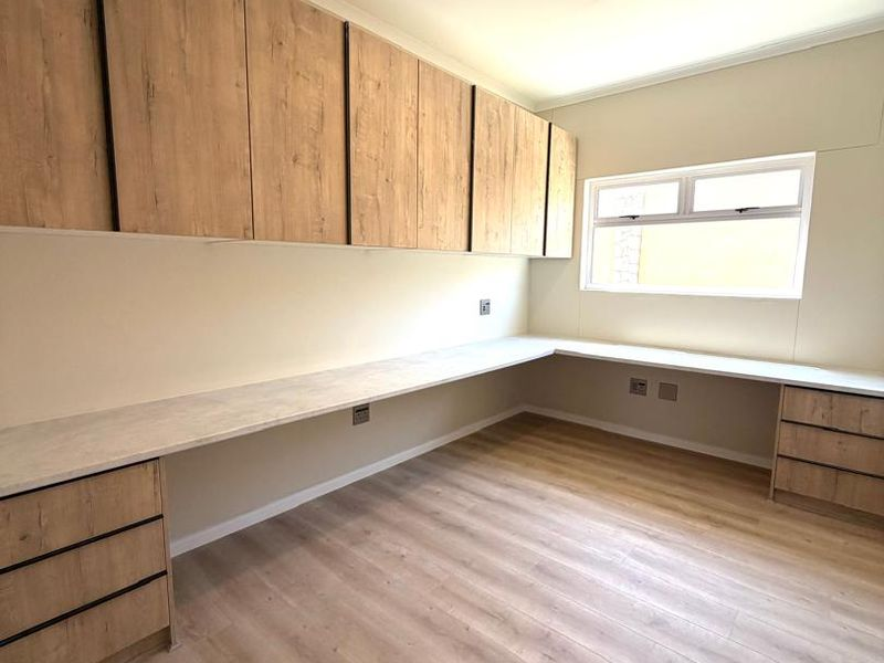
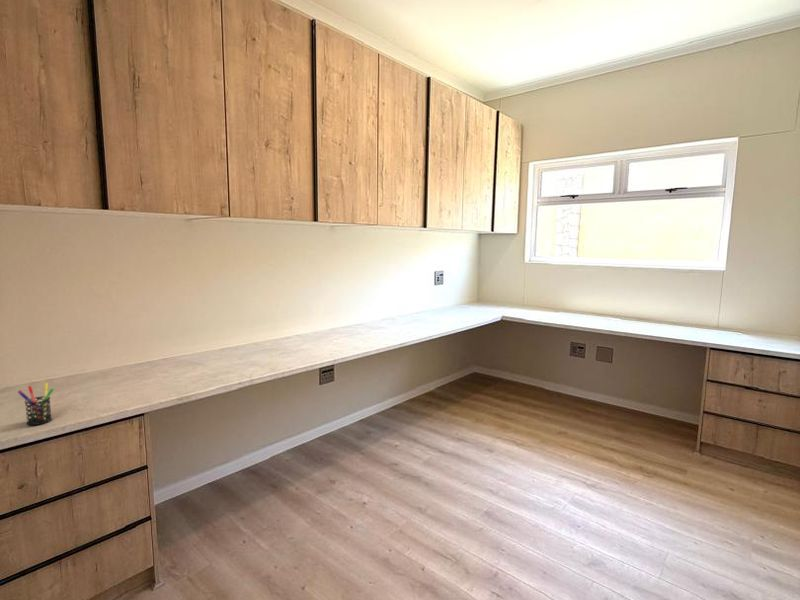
+ pen holder (39, 402)
